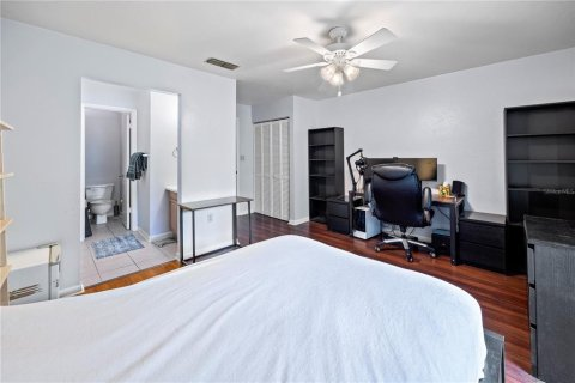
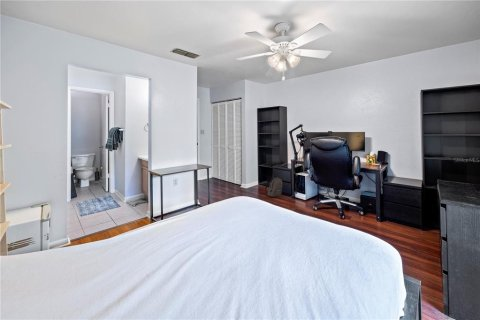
+ backpack (274, 185)
